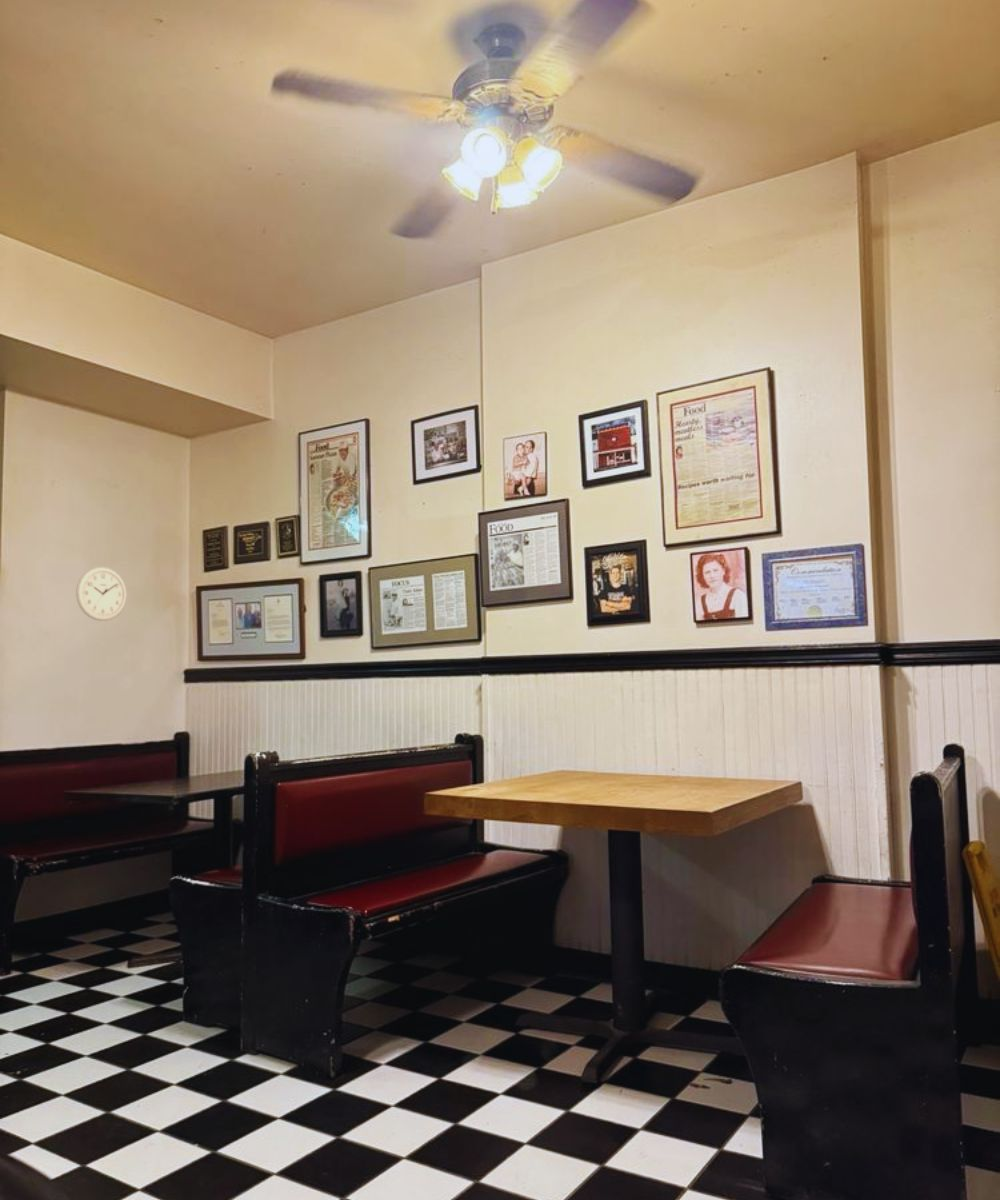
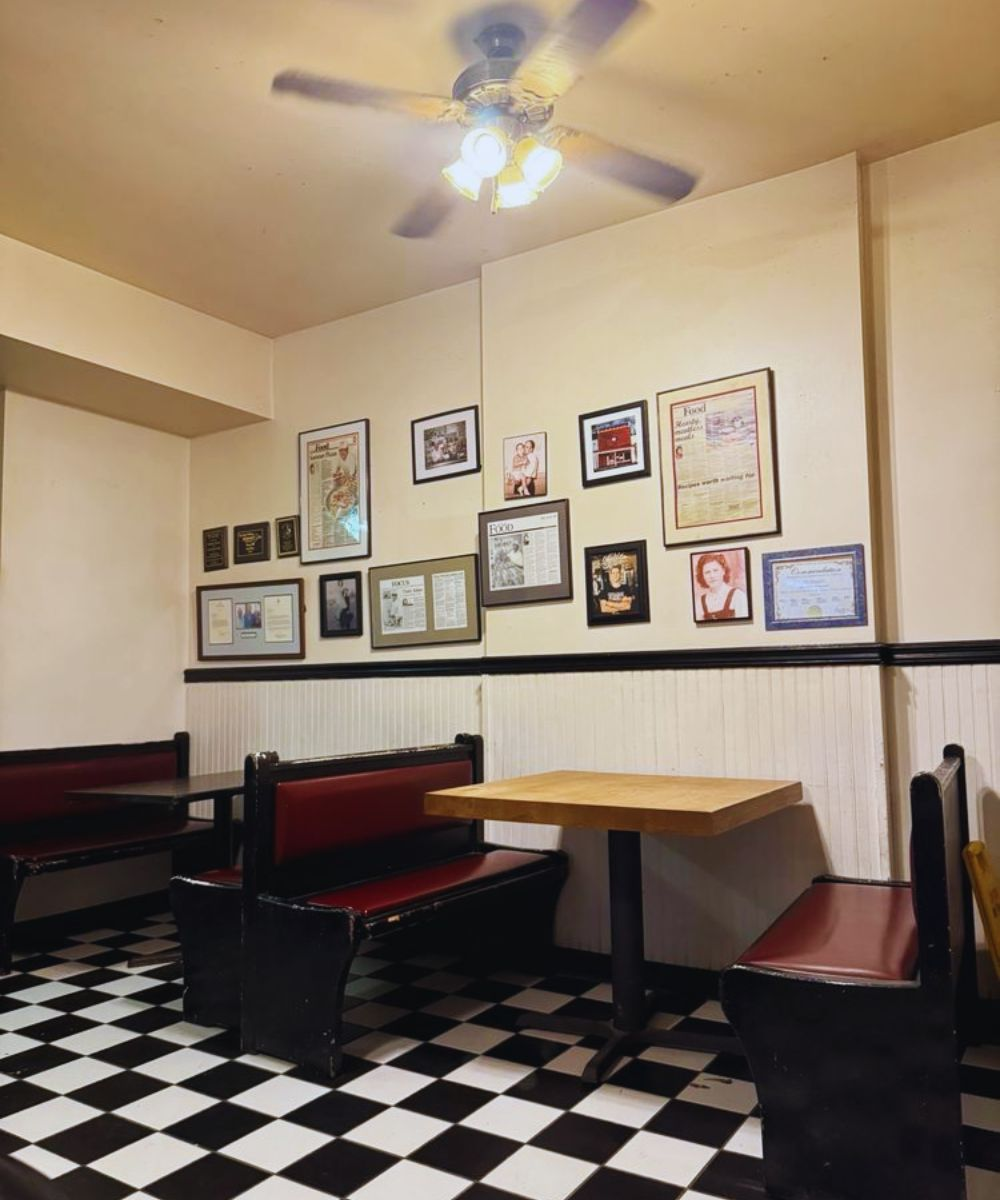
- wall clock (102, 593)
